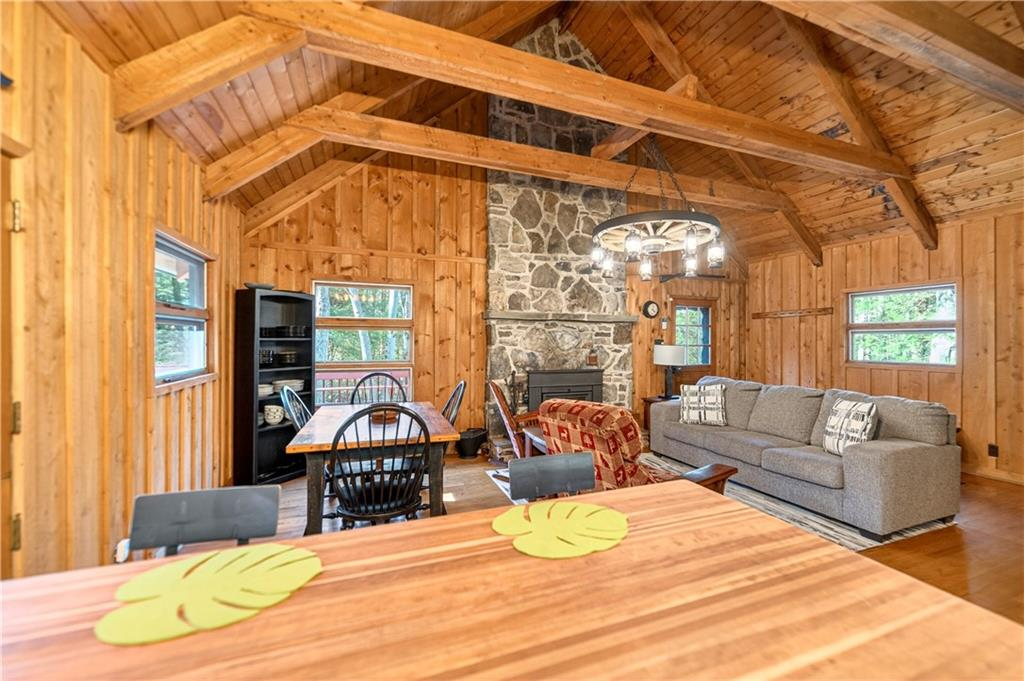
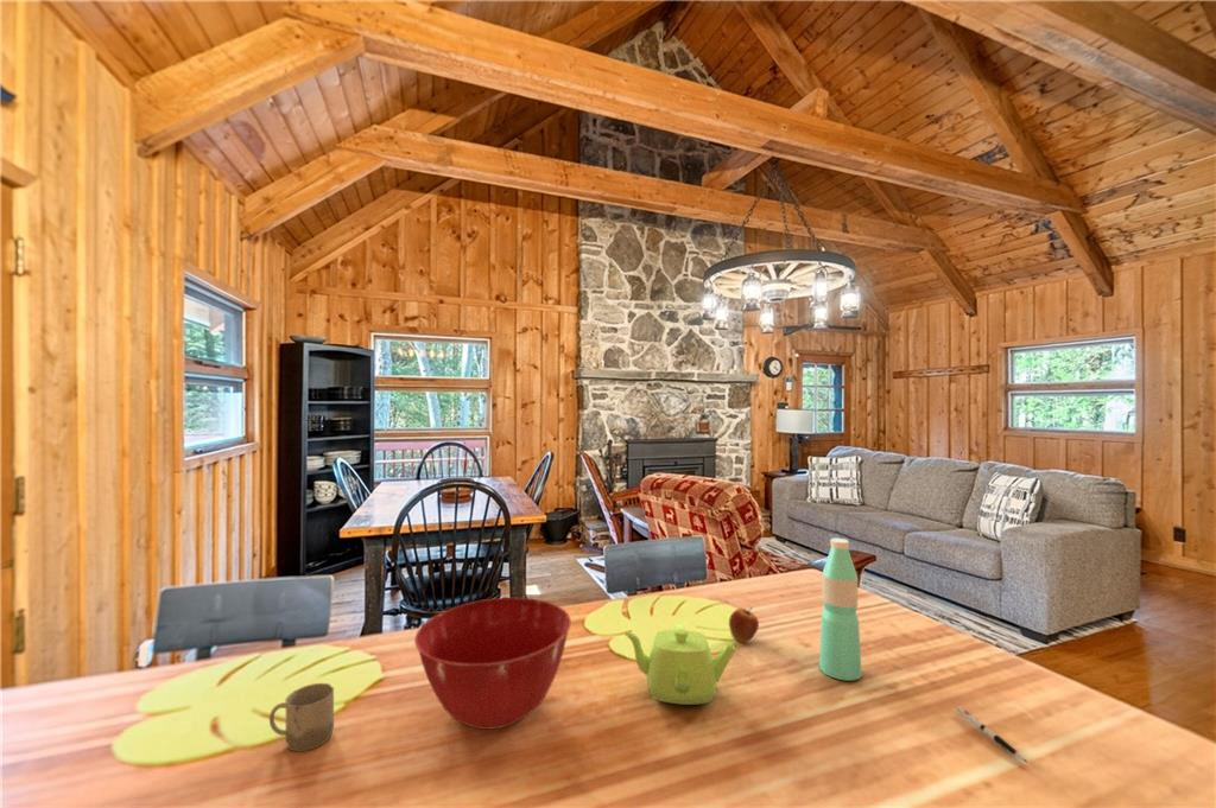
+ mixing bowl (495, 664)
+ fruit (743, 623)
+ water bottle (840, 605)
+ pen (989, 732)
+ teapot (678, 662)
+ cup (300, 717)
